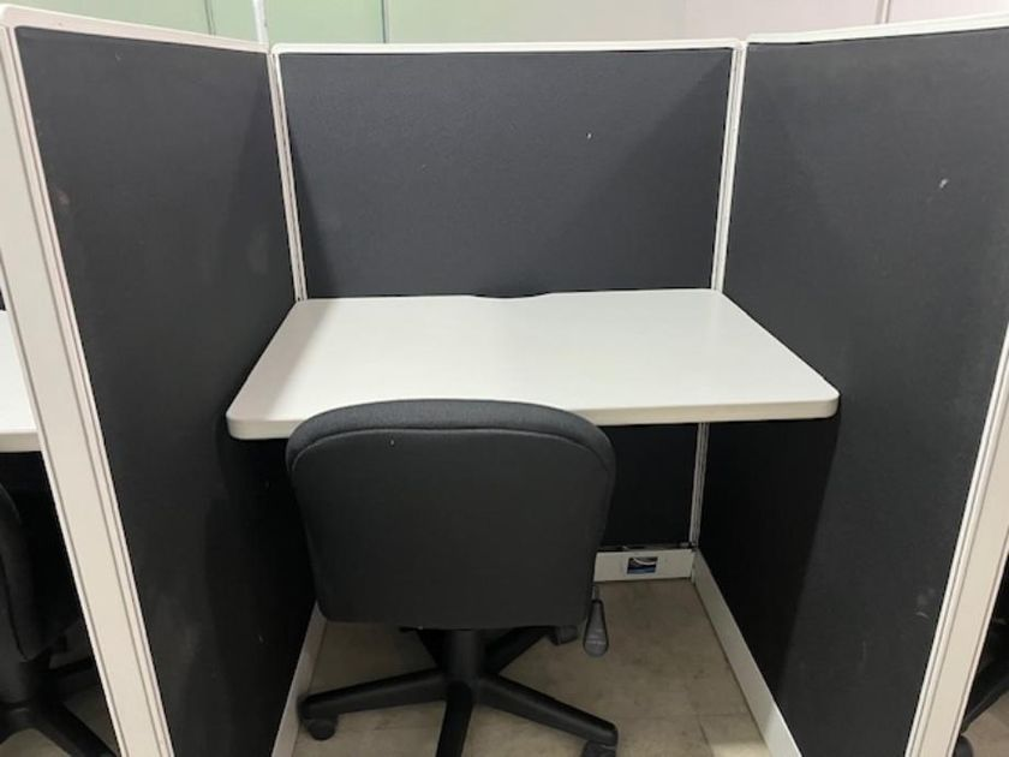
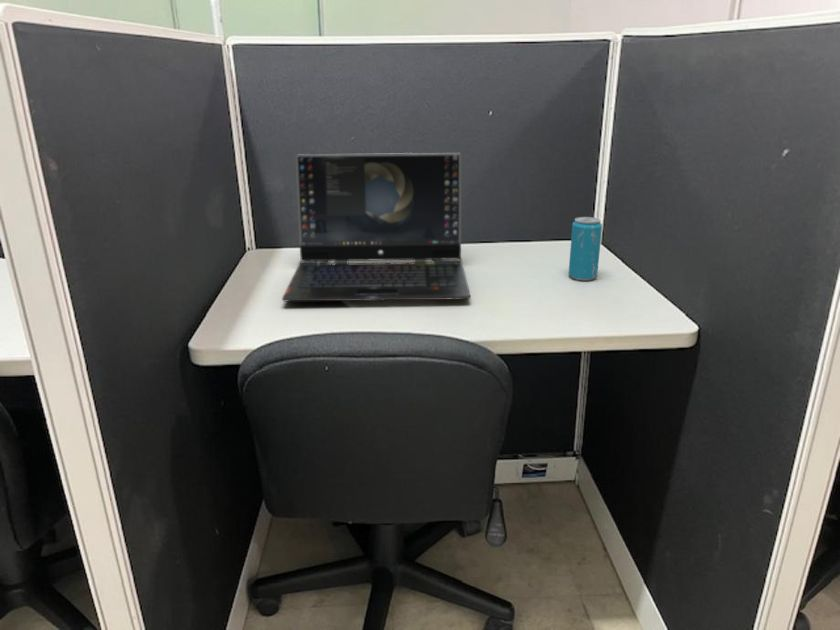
+ laptop computer (377, 225)
+ beverage can (585, 248)
